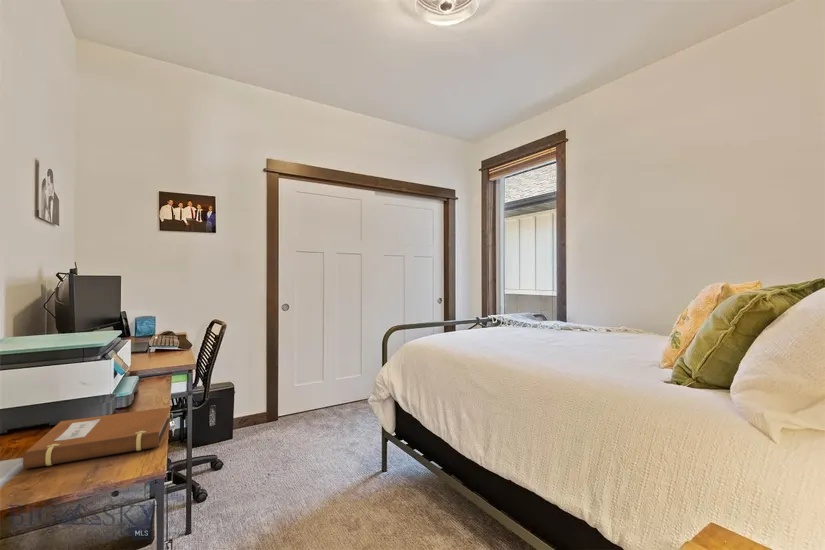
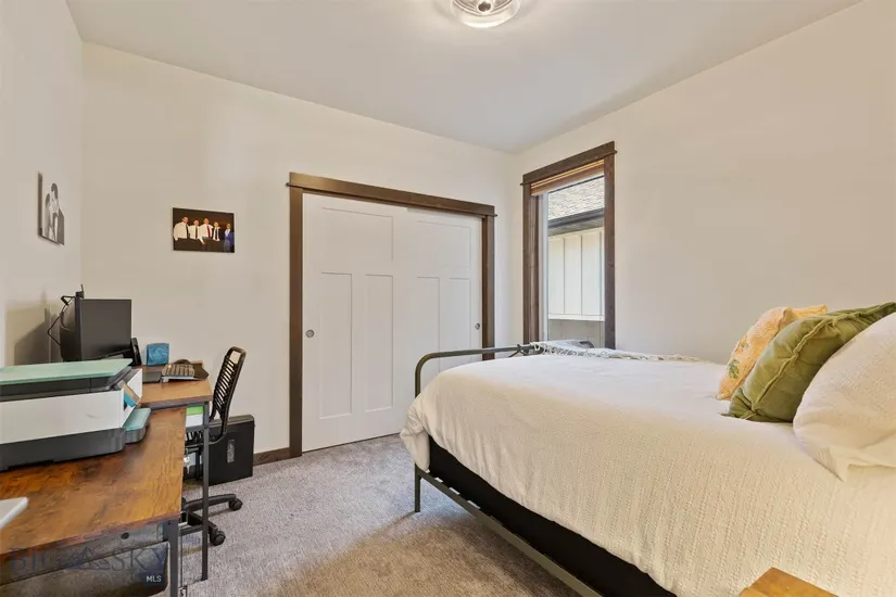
- notebook (104, 434)
